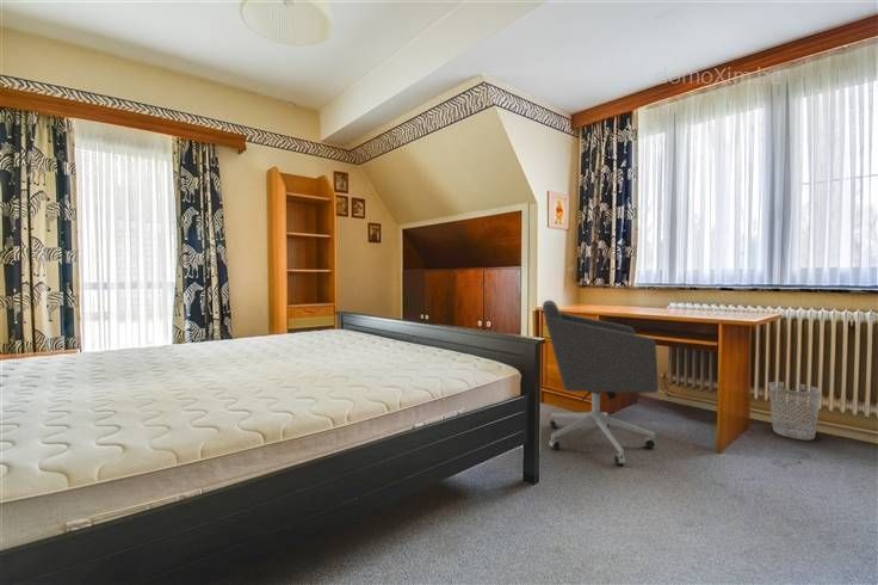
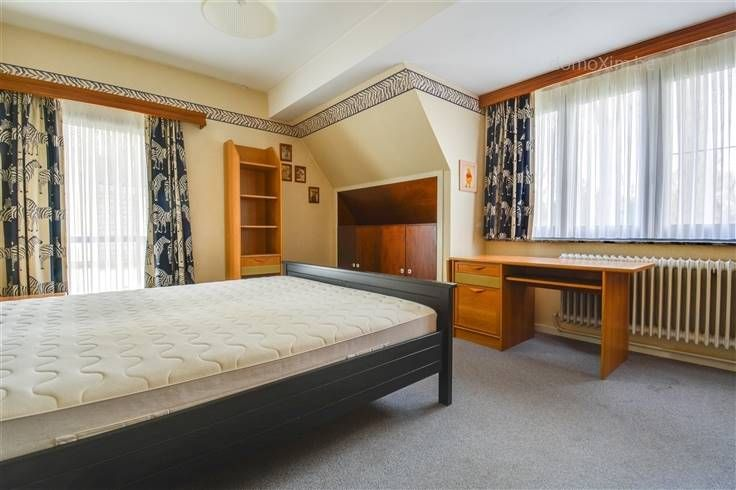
- office chair (593, 371)
- wastebasket (793, 411)
